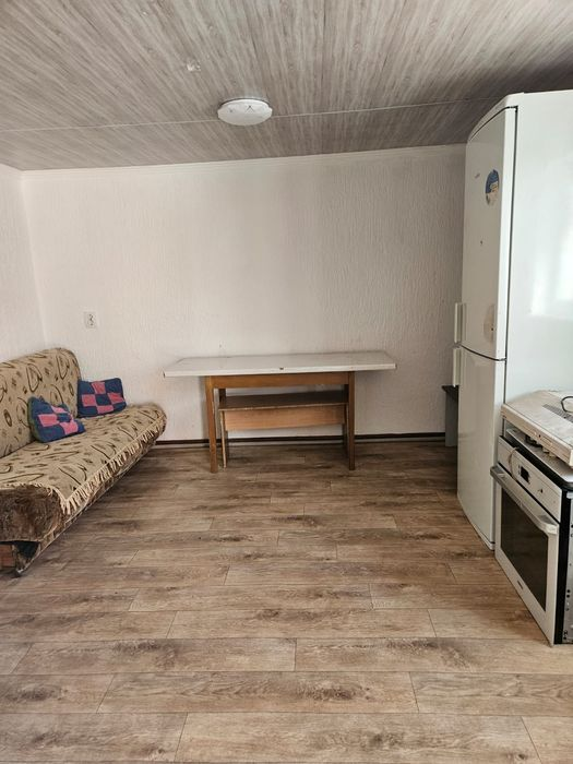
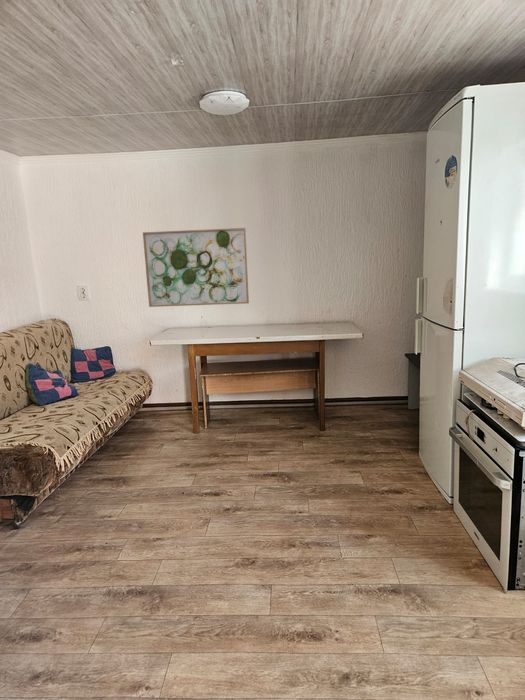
+ wall art (196, 268)
